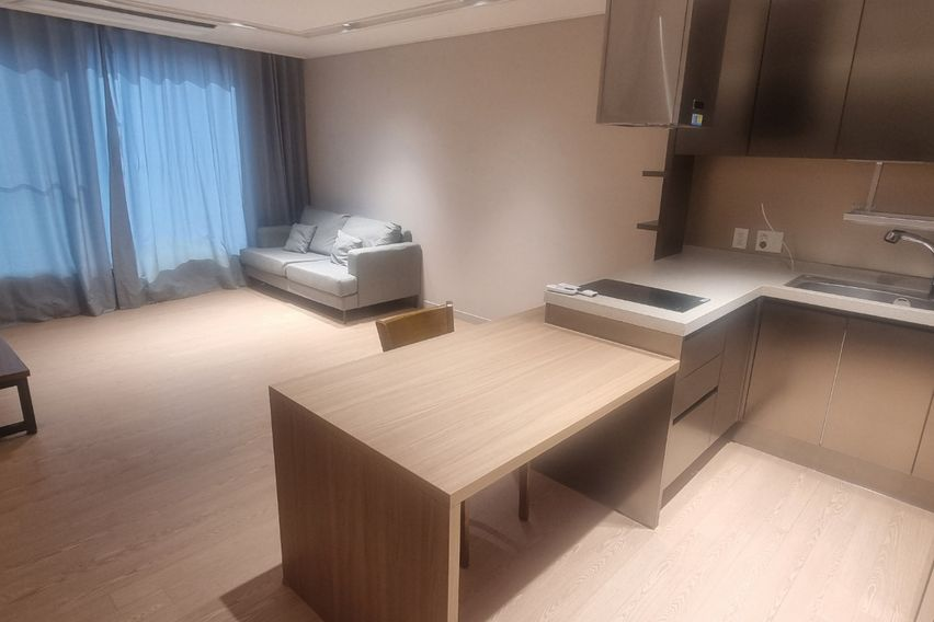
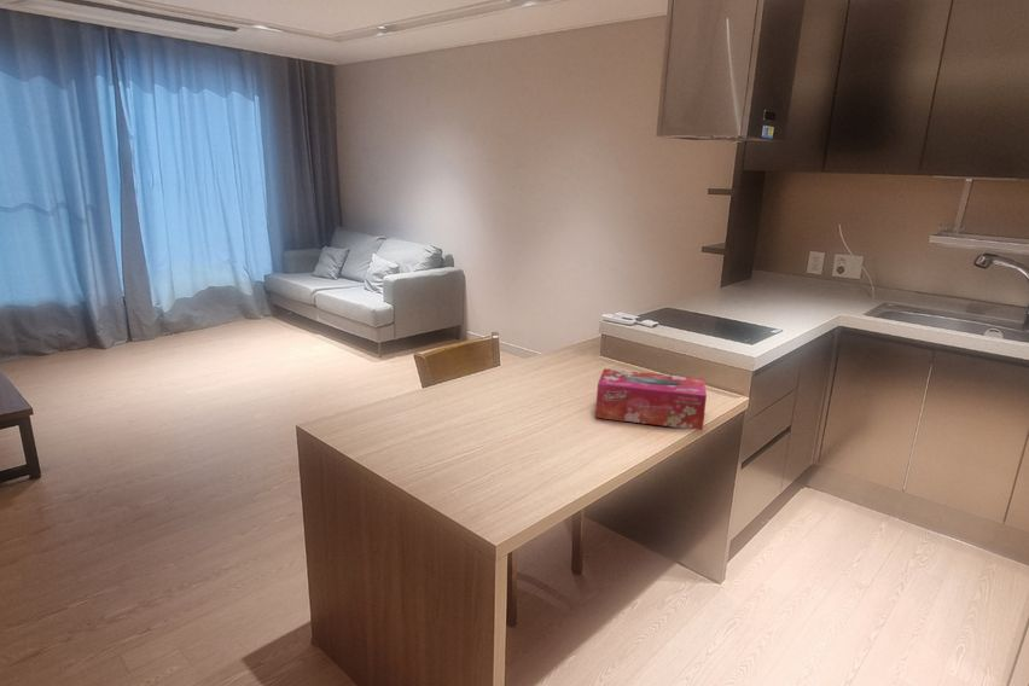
+ tissue box (650, 397)
